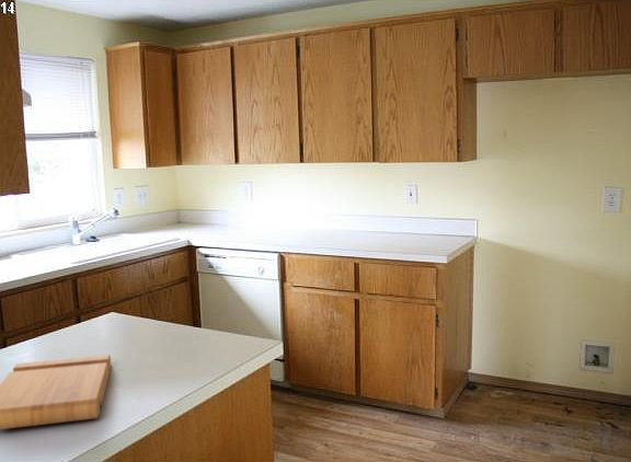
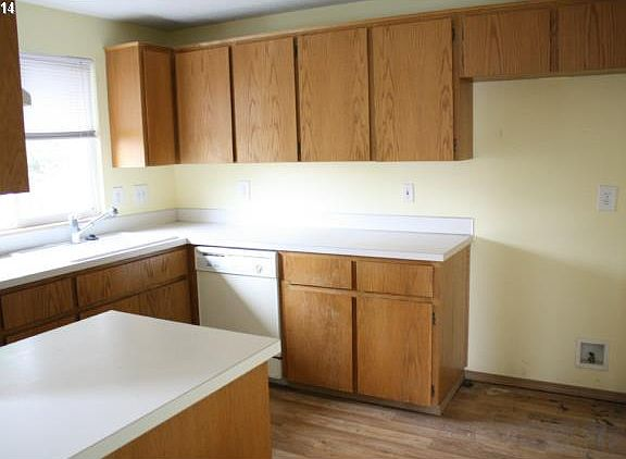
- cutting board (53, 388)
